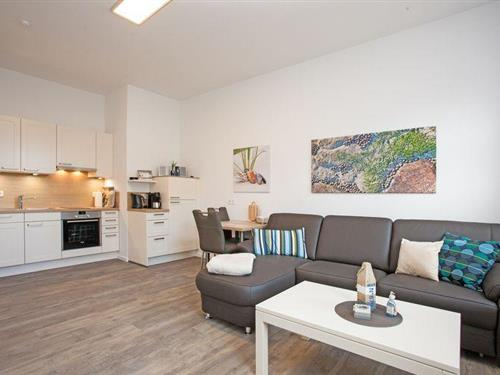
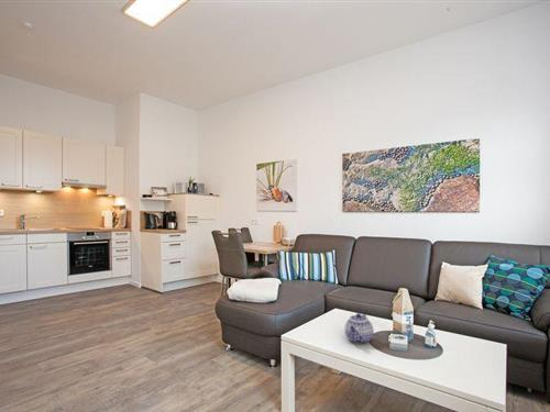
+ teapot (359, 326)
